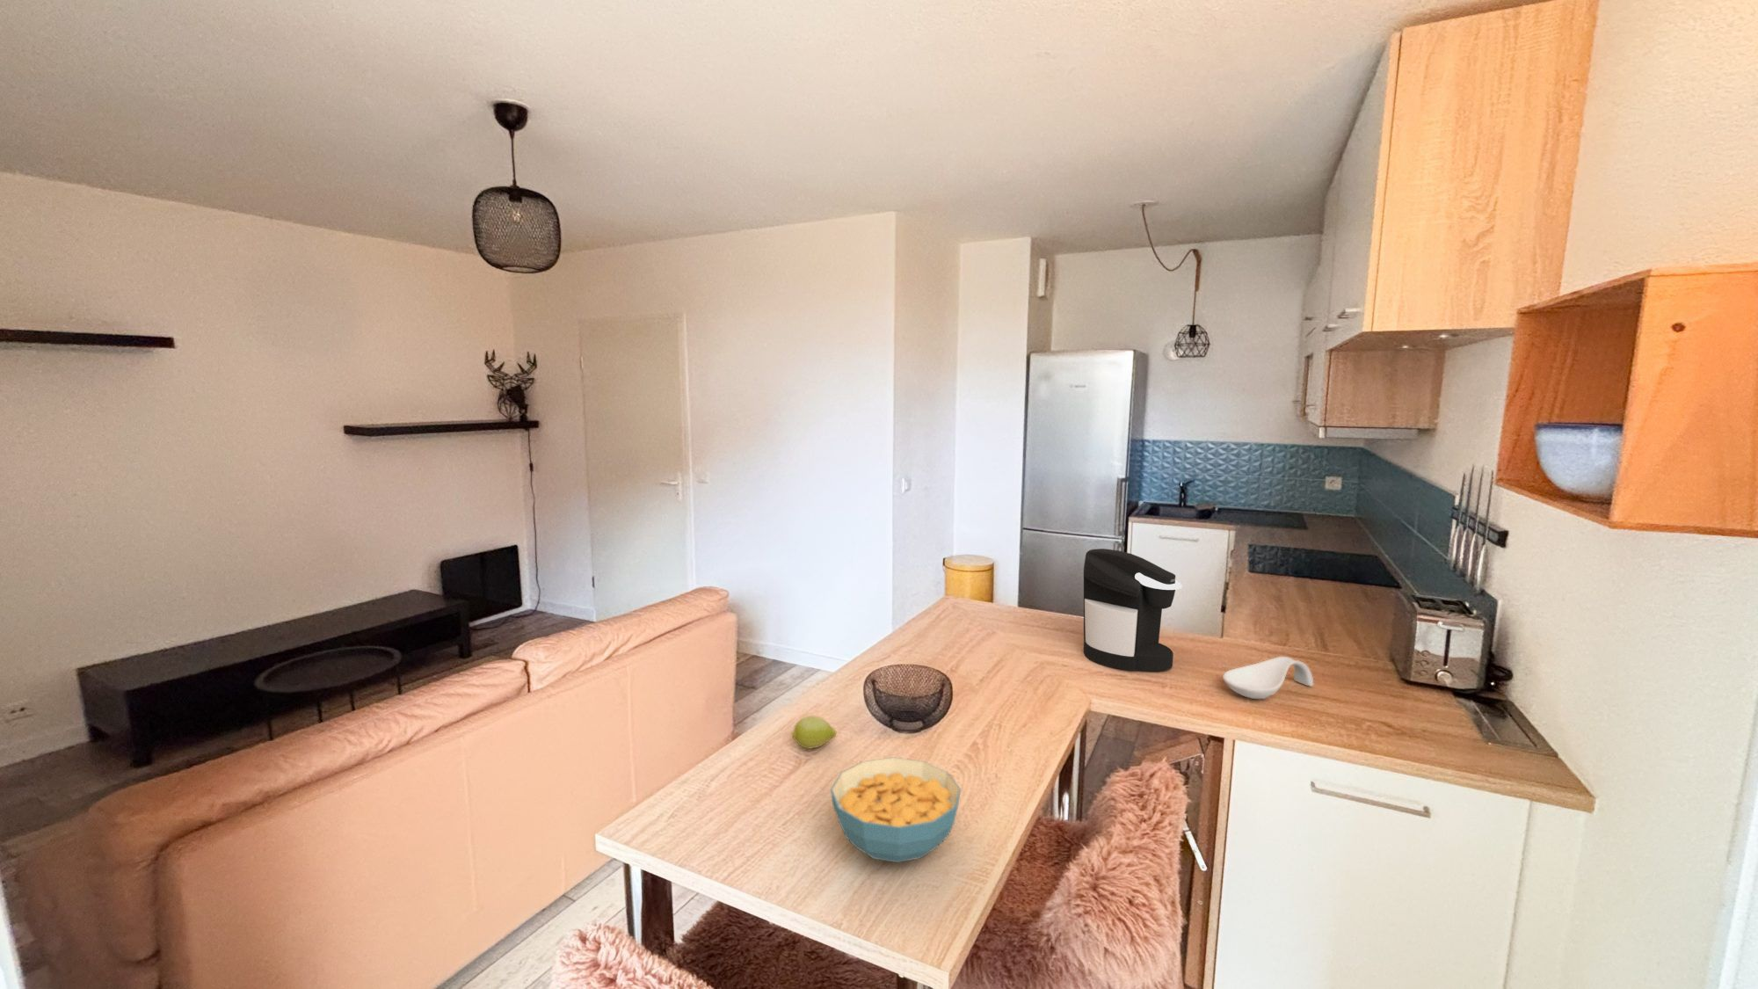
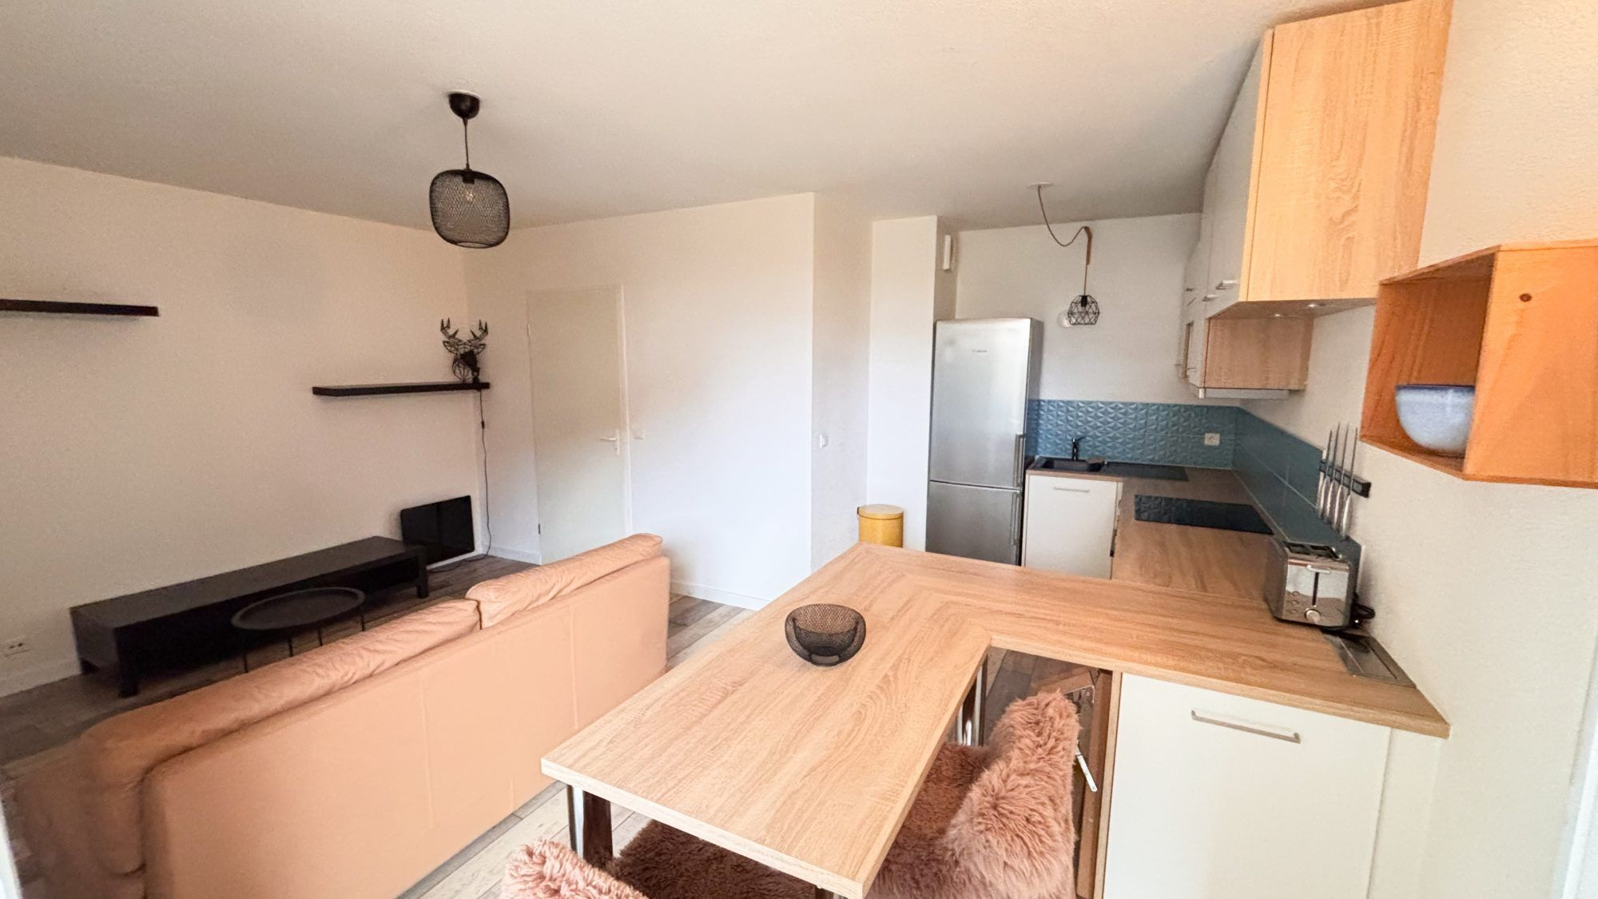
- fruit (813, 732)
- cereal bowl (895, 819)
- coffee maker (1131, 606)
- spoon rest (1269, 676)
